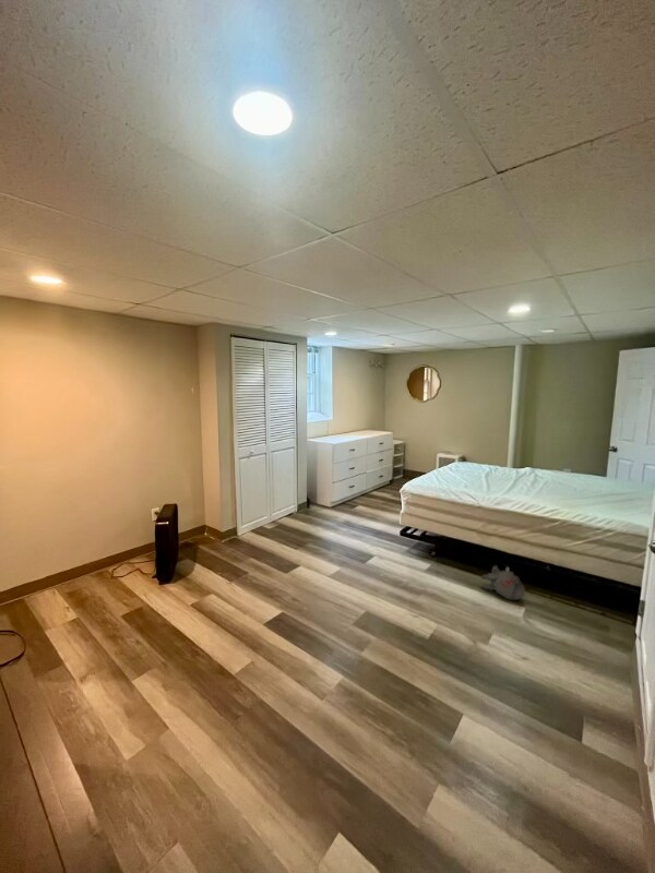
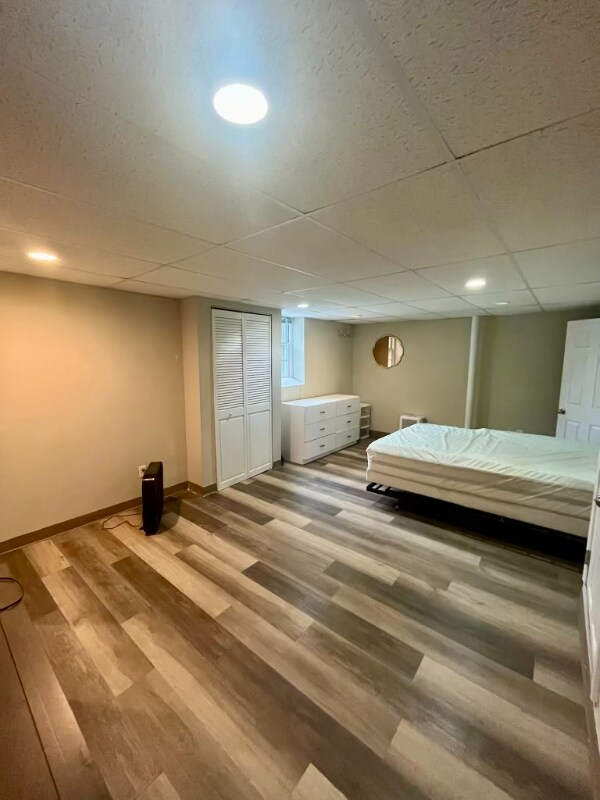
- plush toy (502, 582)
